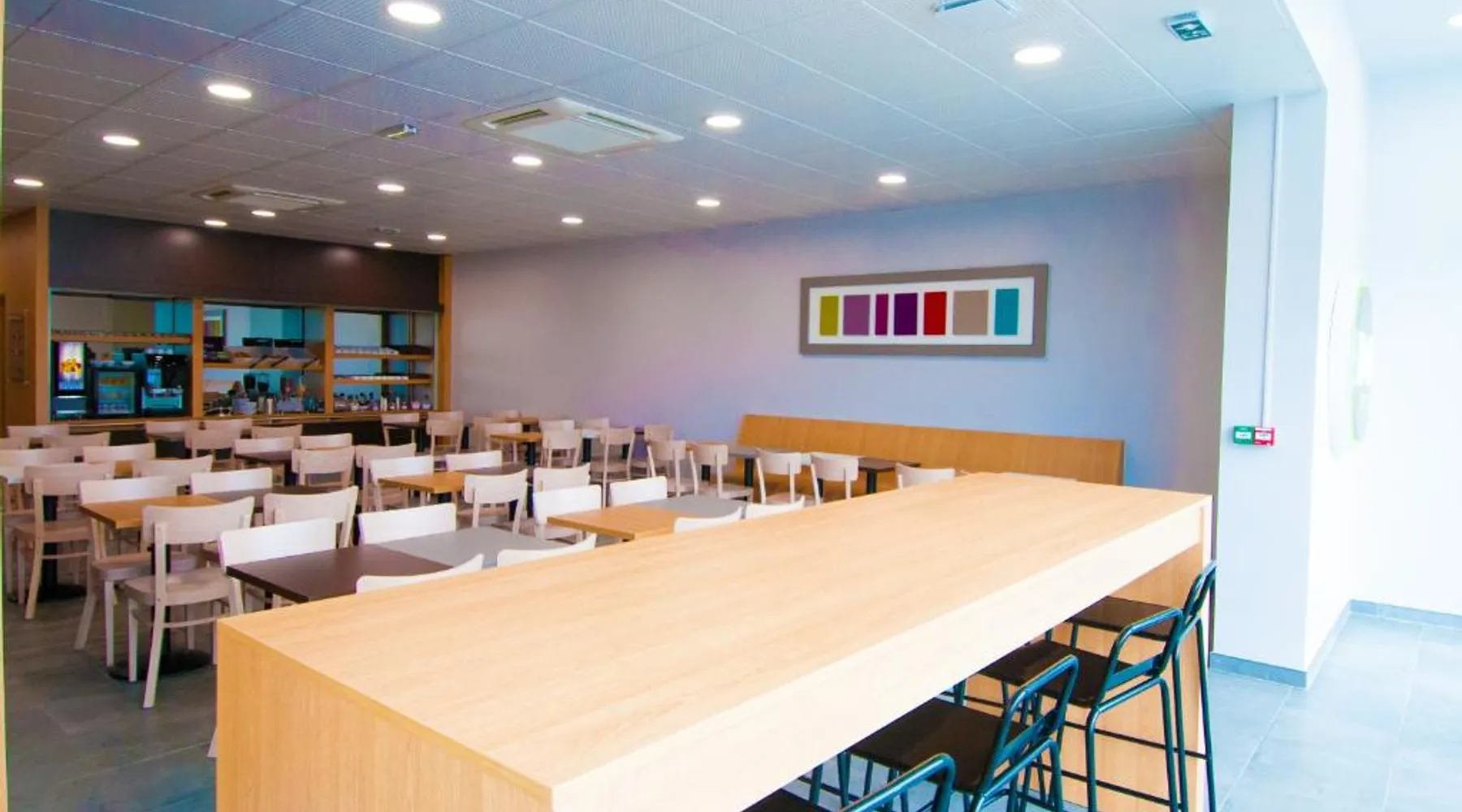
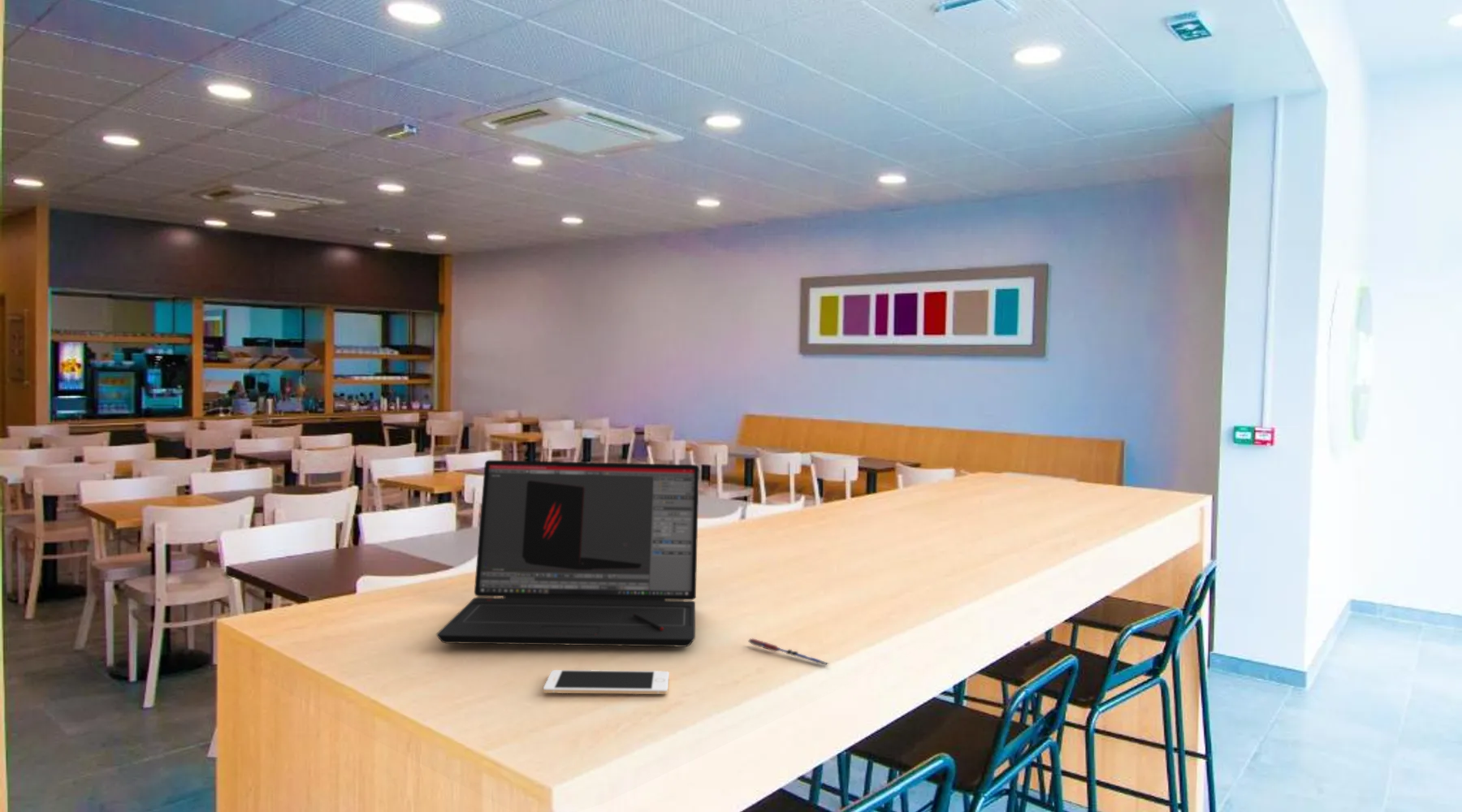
+ pen (787, 650)
+ laptop (580, 546)
+ cell phone (608, 681)
